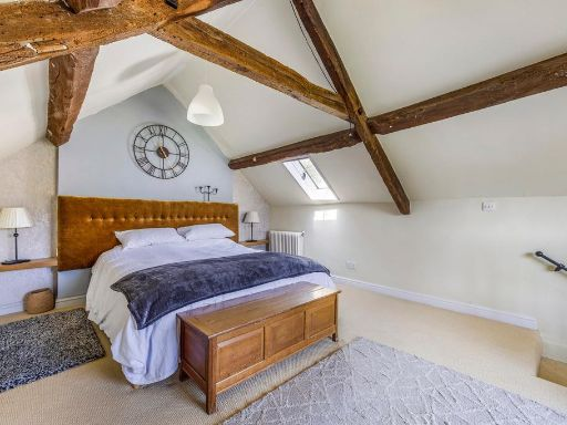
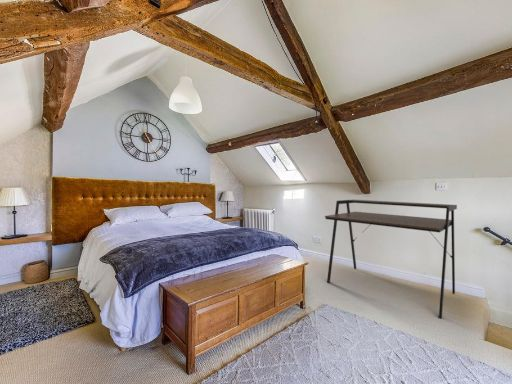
+ desk (389, 226)
